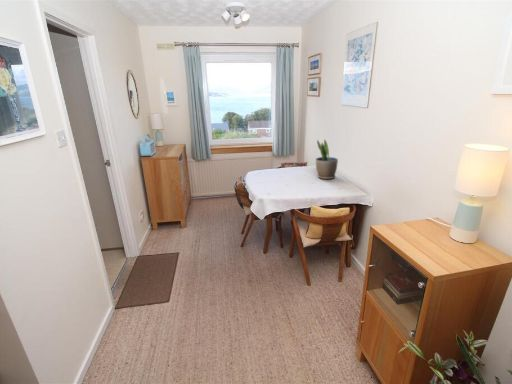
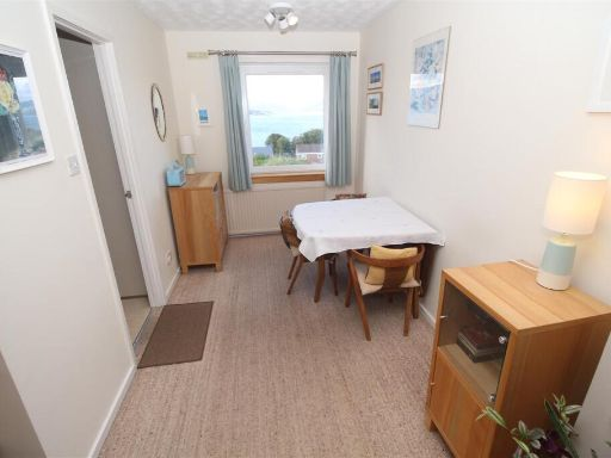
- potted plant (326, 158)
